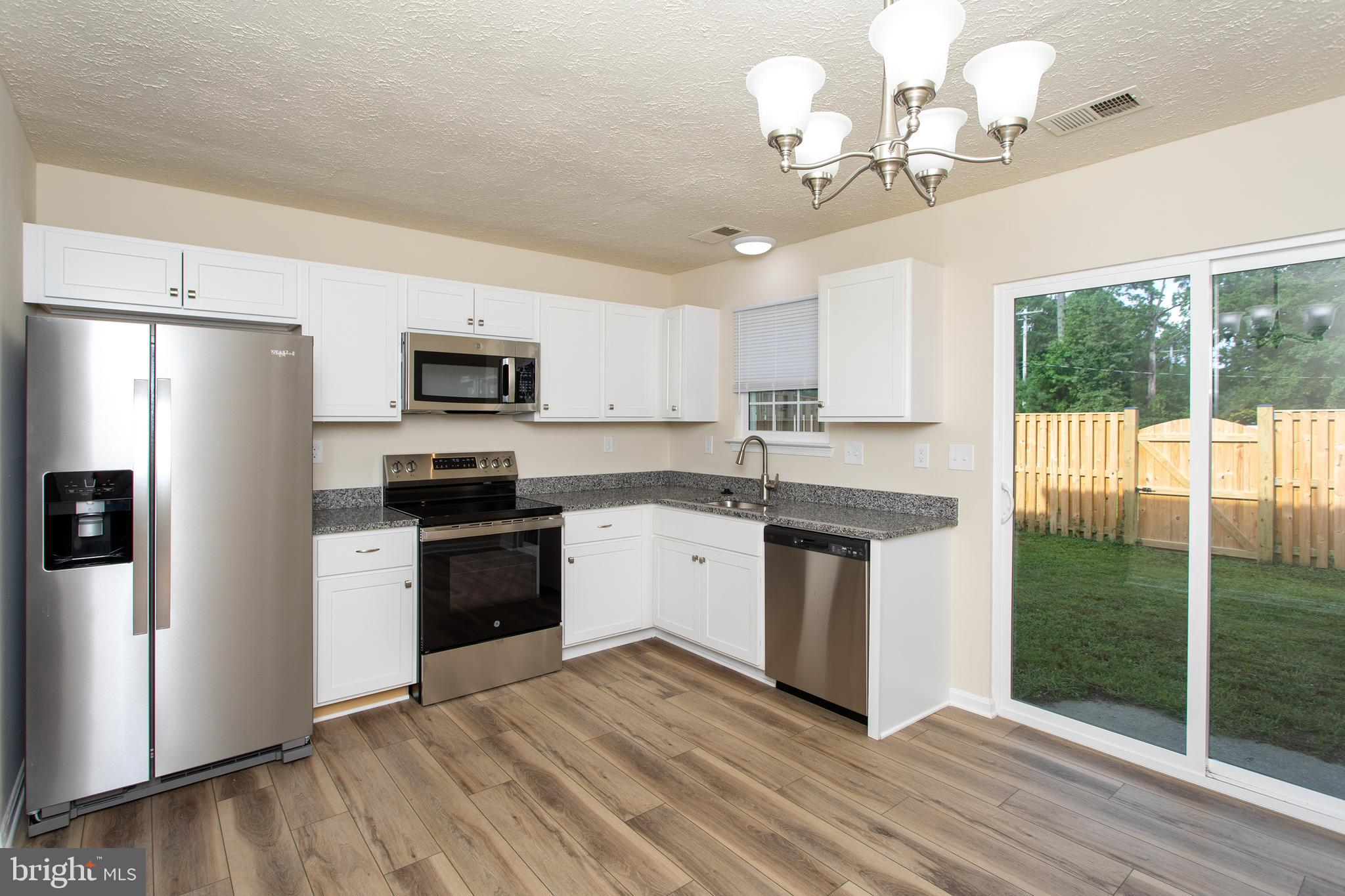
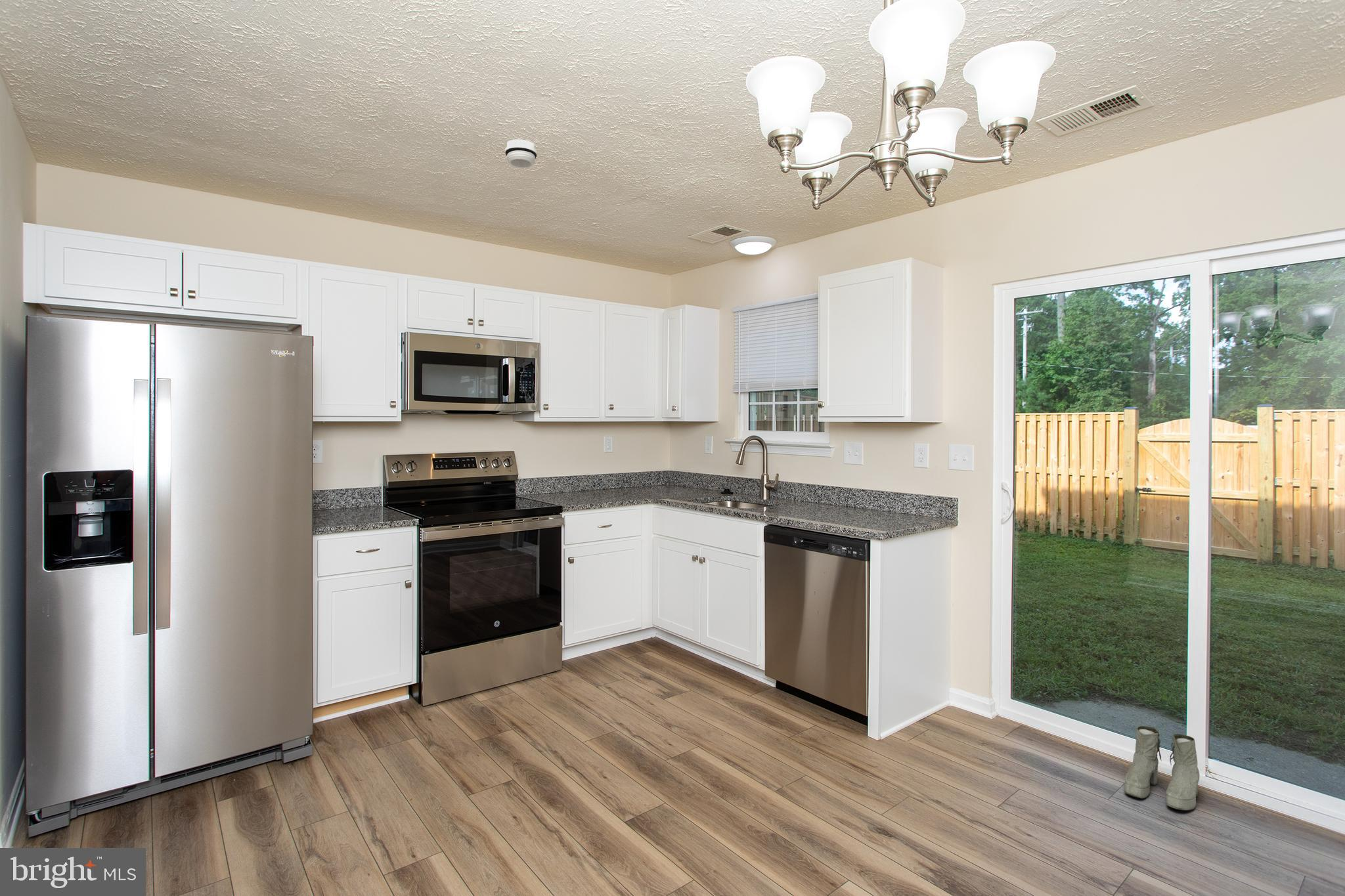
+ smoke detector (521, 154)
+ boots (1161, 761)
